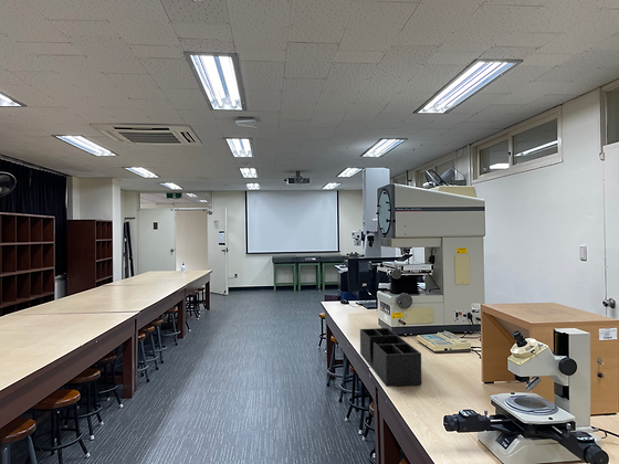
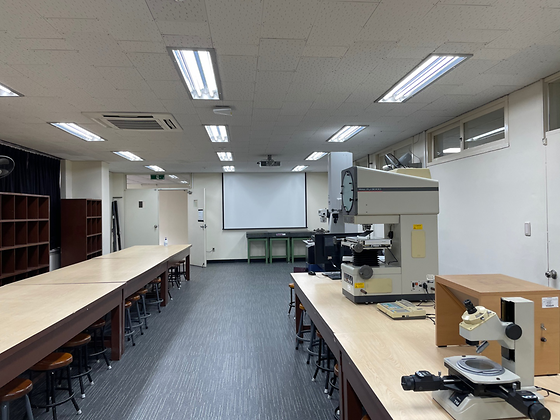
- desk organizer (387, 354)
